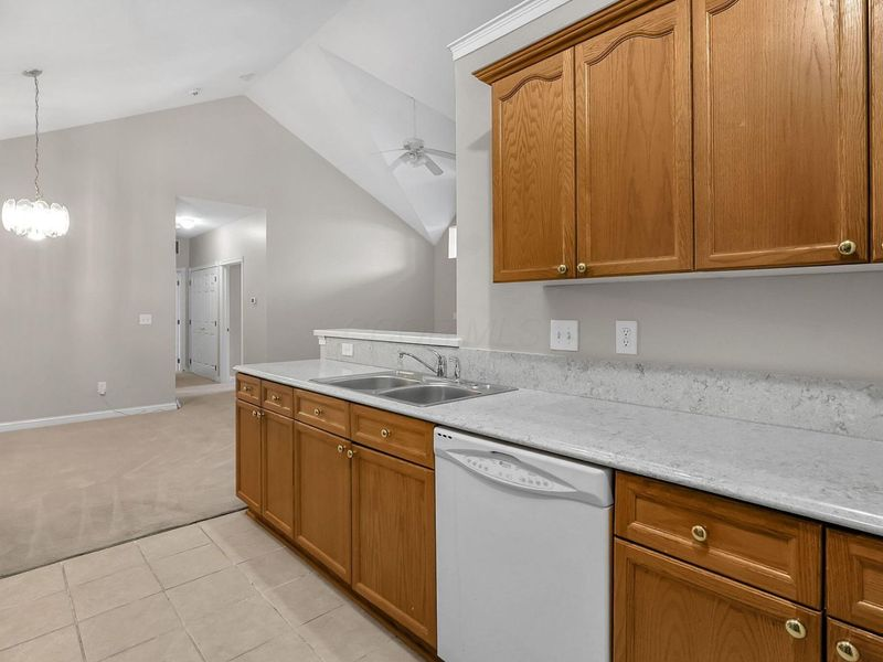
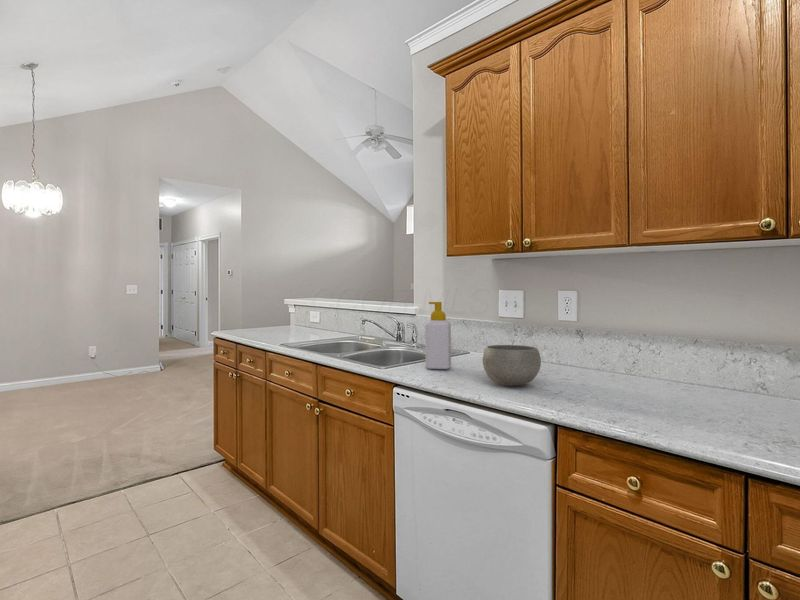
+ bowl (511, 366)
+ soap bottle (438, 334)
